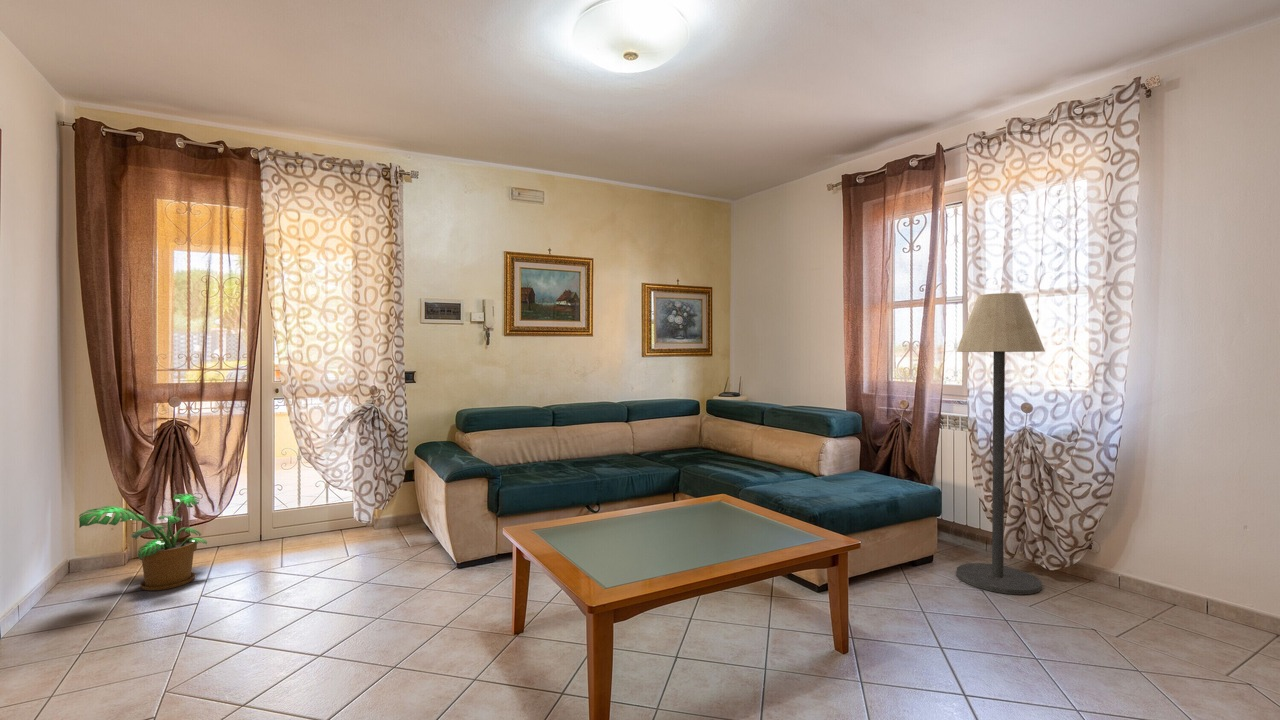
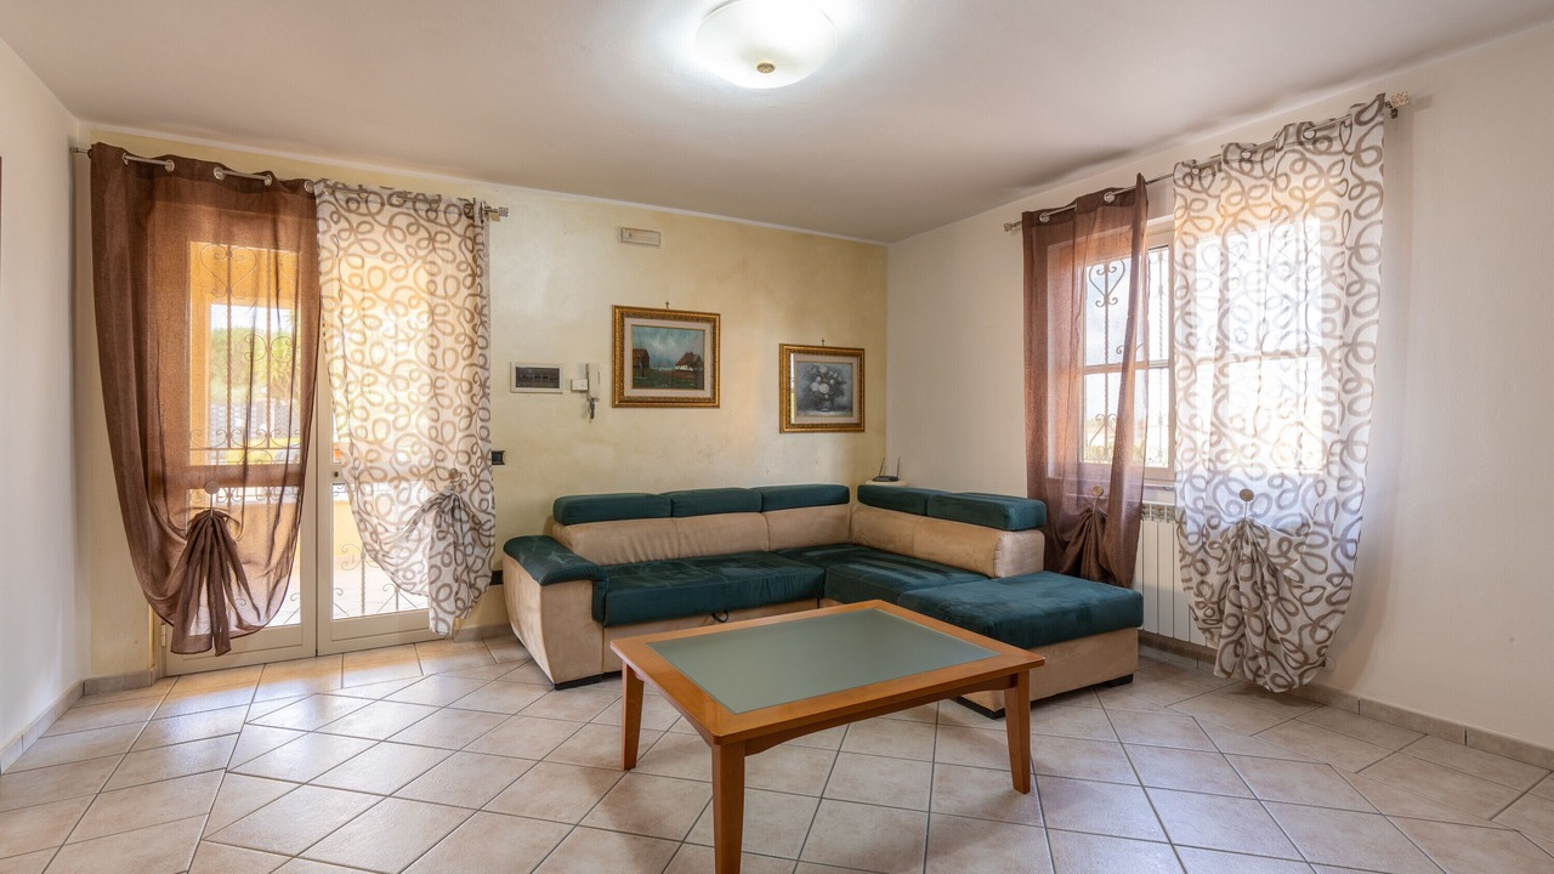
- floor lamp (998, 437)
- potted plant (150, 541)
